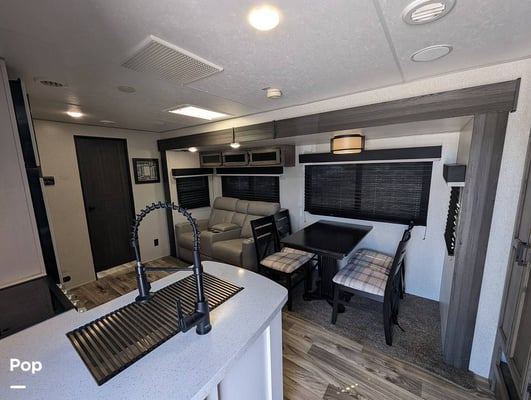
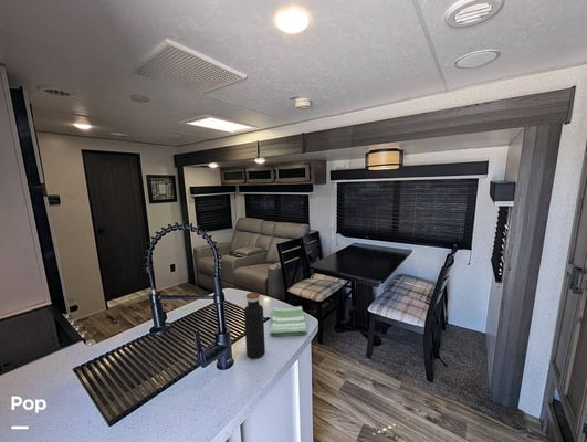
+ dish towel (287, 319)
+ water bottle (254, 324)
